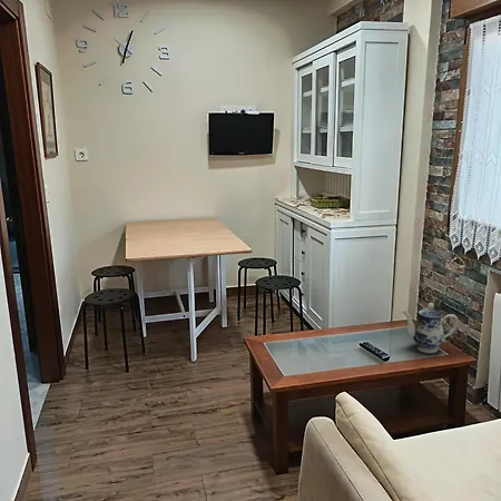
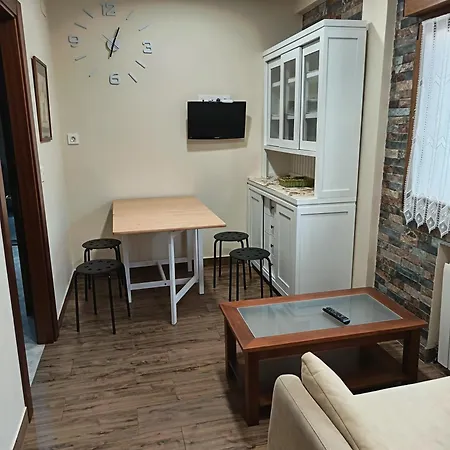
- teapot (429, 326)
